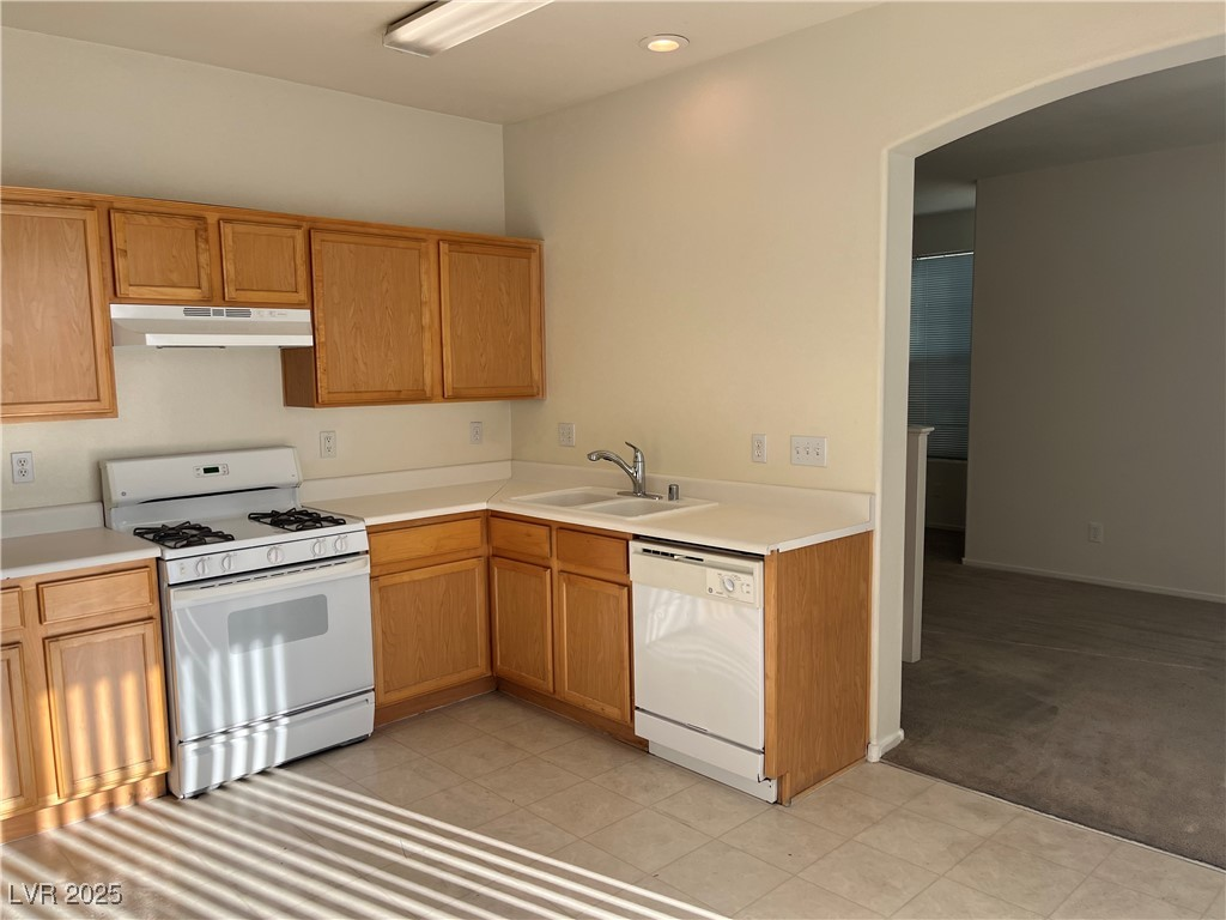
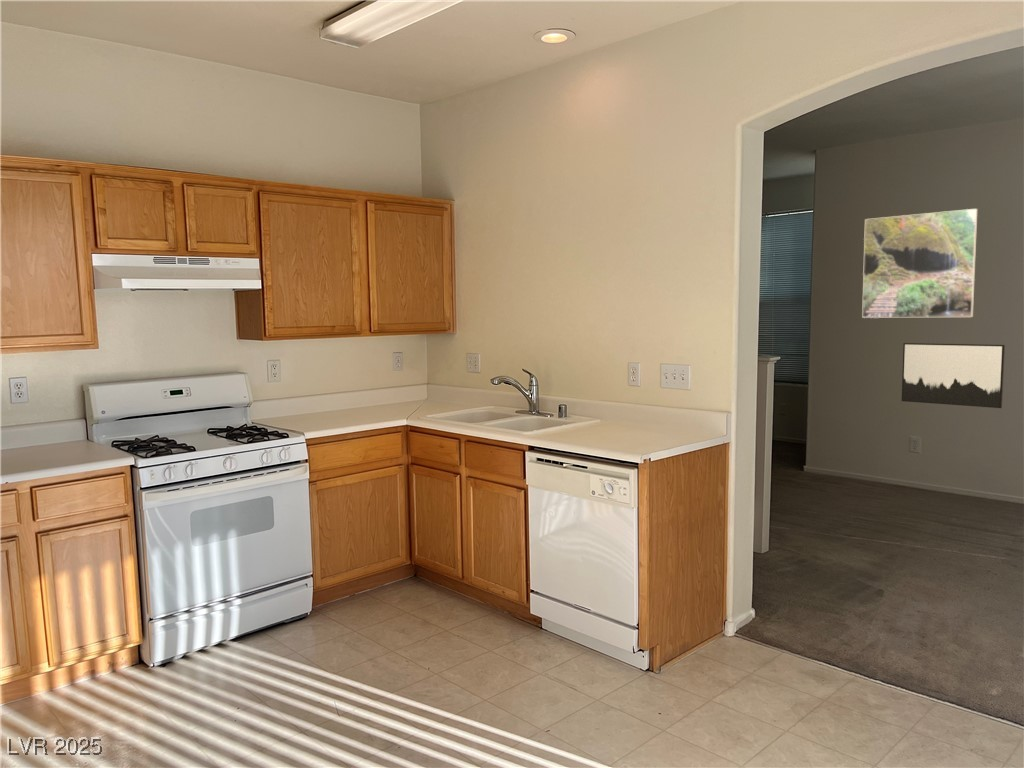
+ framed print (916, 266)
+ wall art (950, 374)
